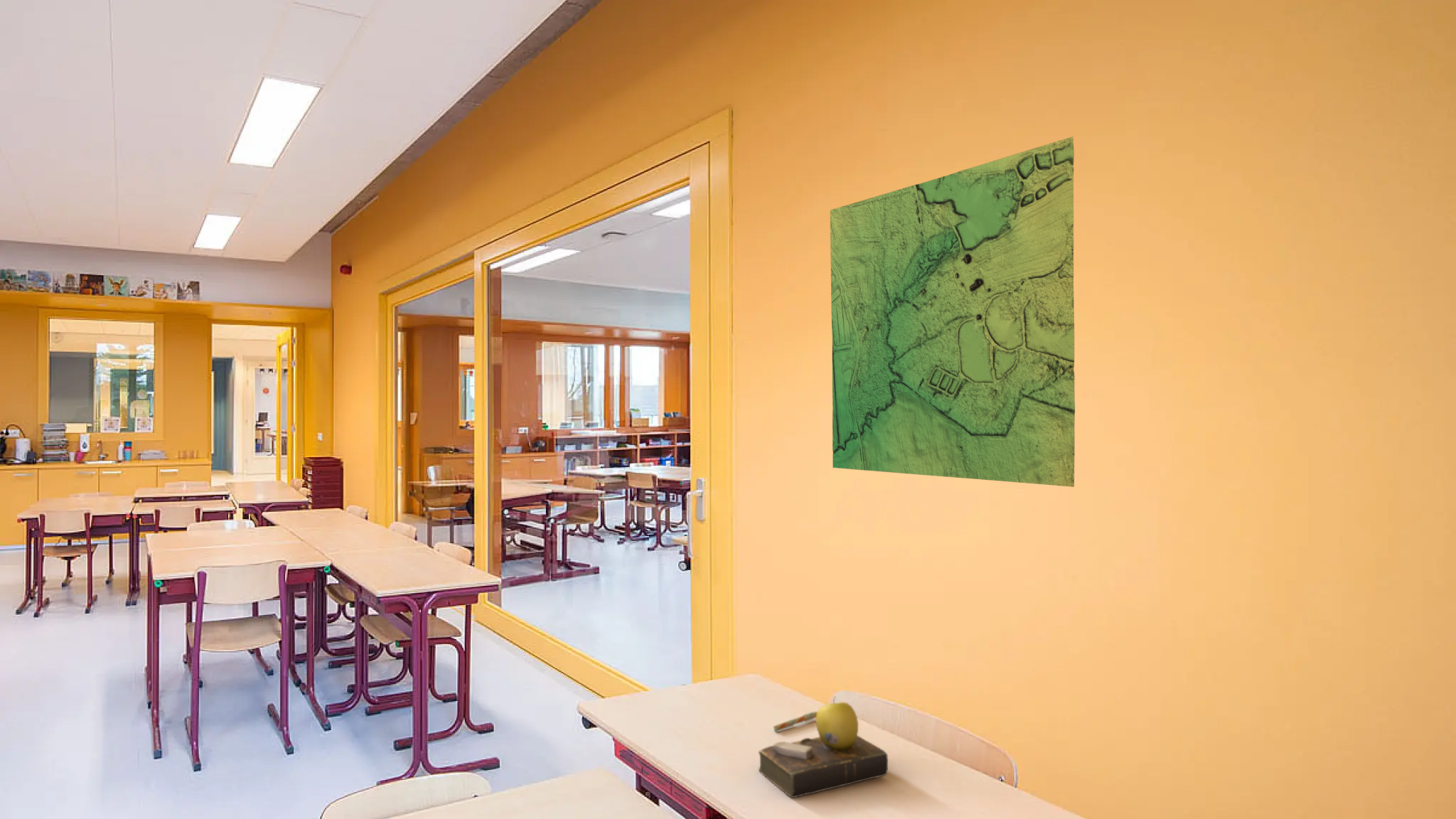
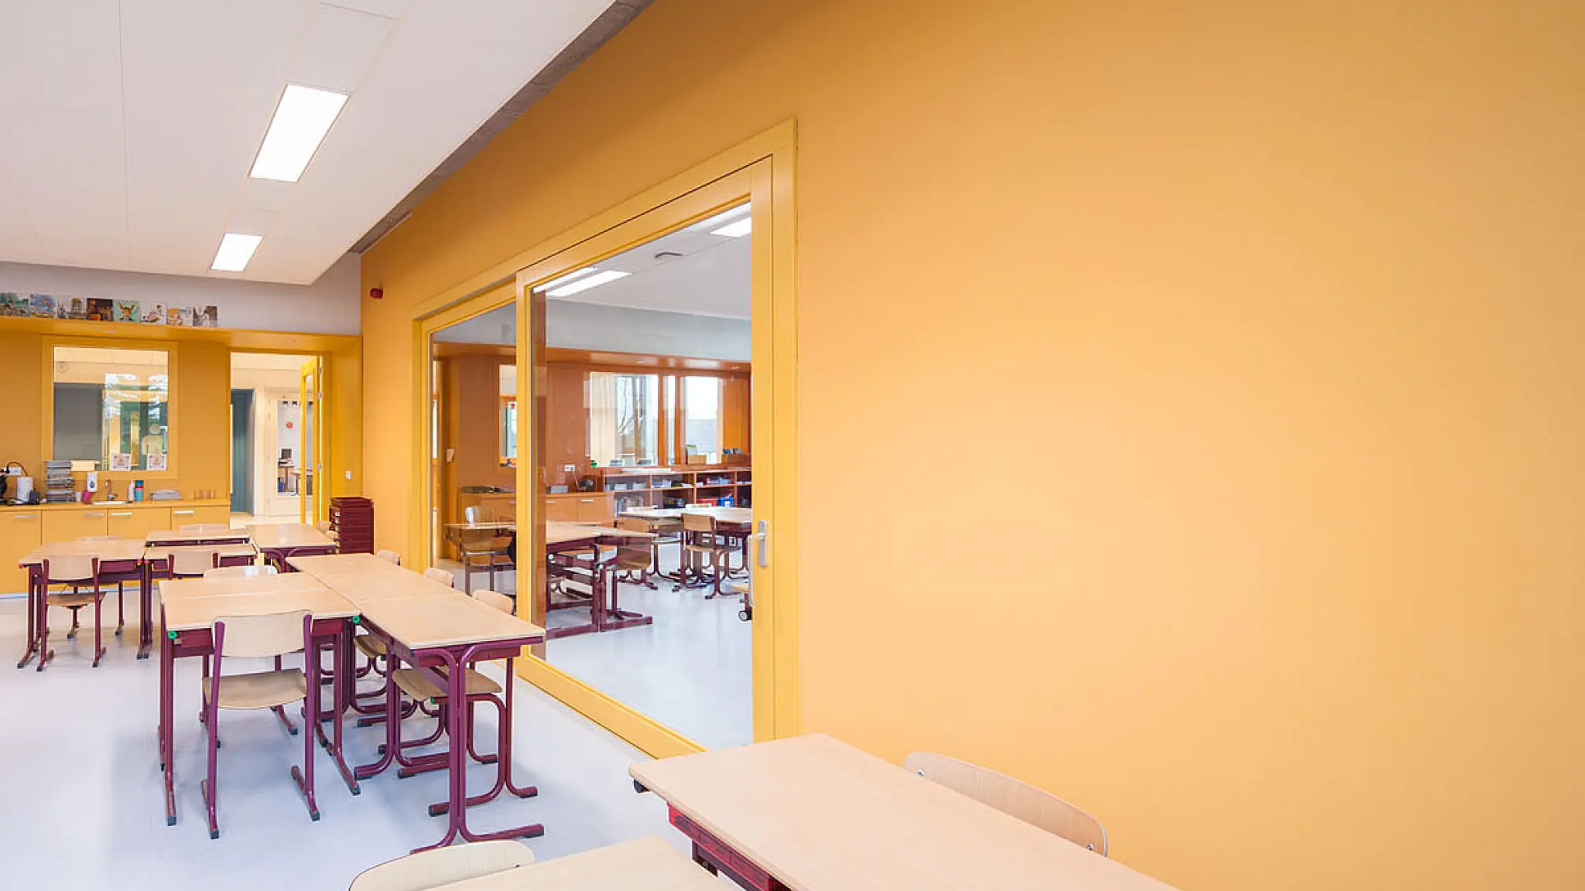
- map (933, 327)
- pen (798, 720)
- book (822, 738)
